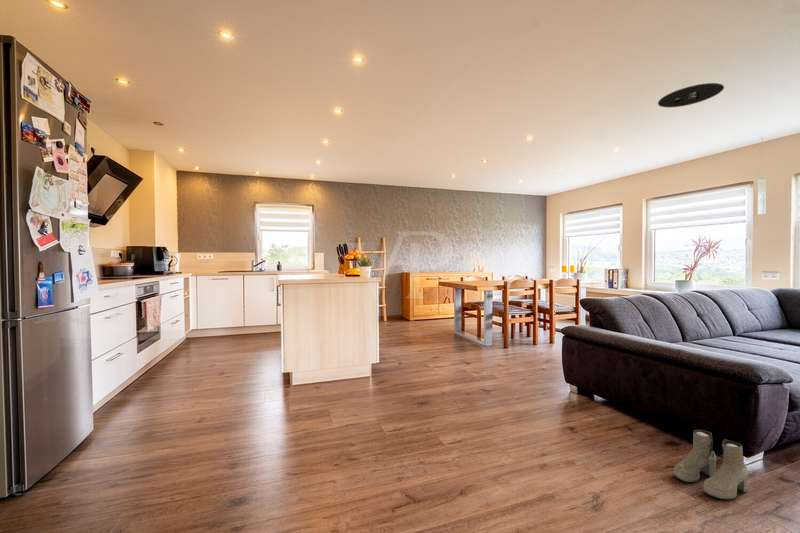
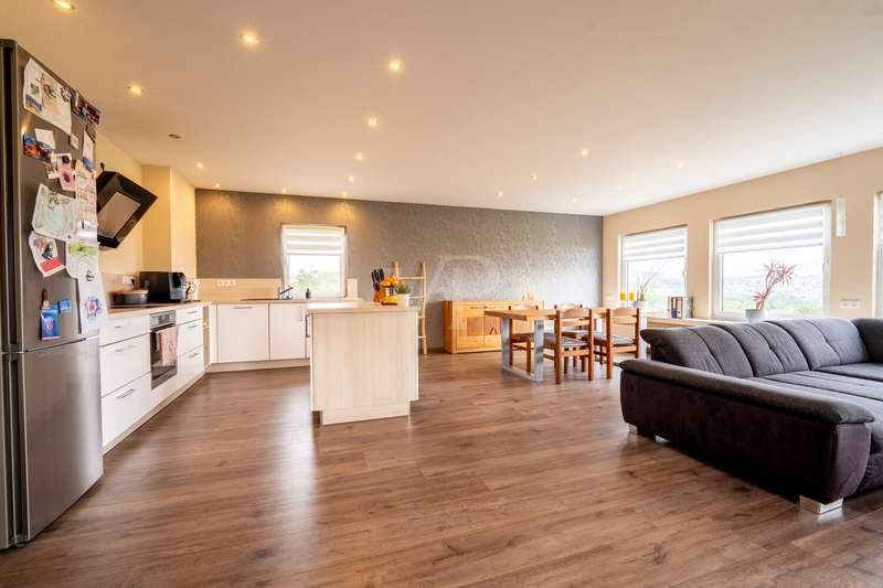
- ceiling light (689, 93)
- boots (710, 461)
